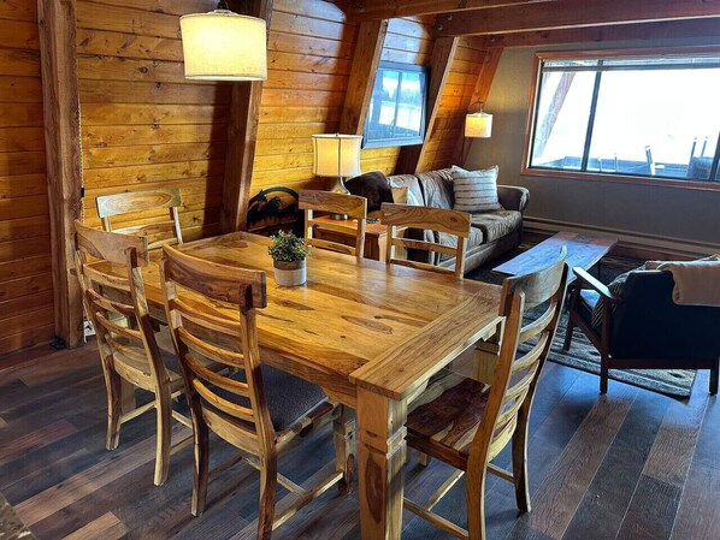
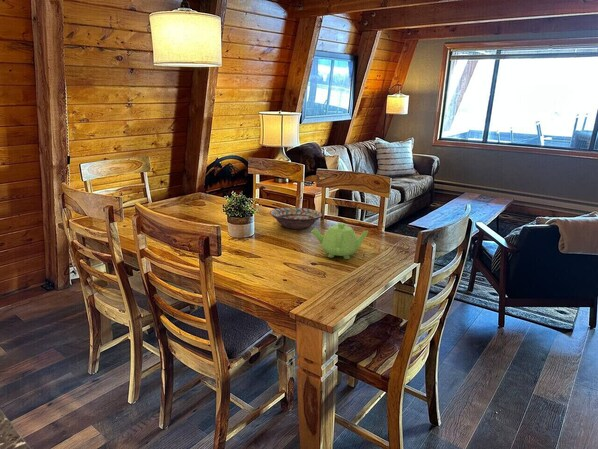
+ teapot (338, 239)
+ decorative bowl (295, 219)
